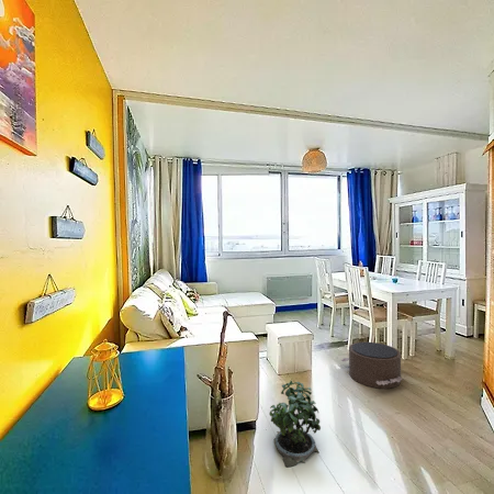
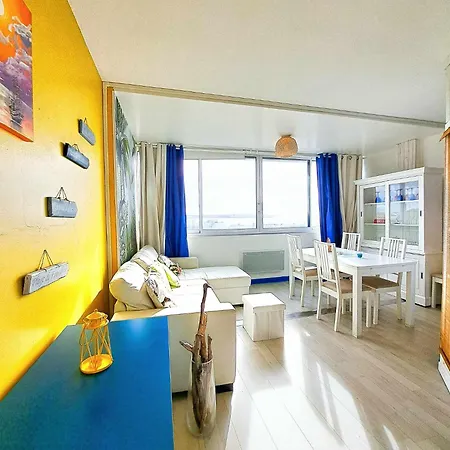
- pouf (370, 362)
- potted plant (294, 414)
